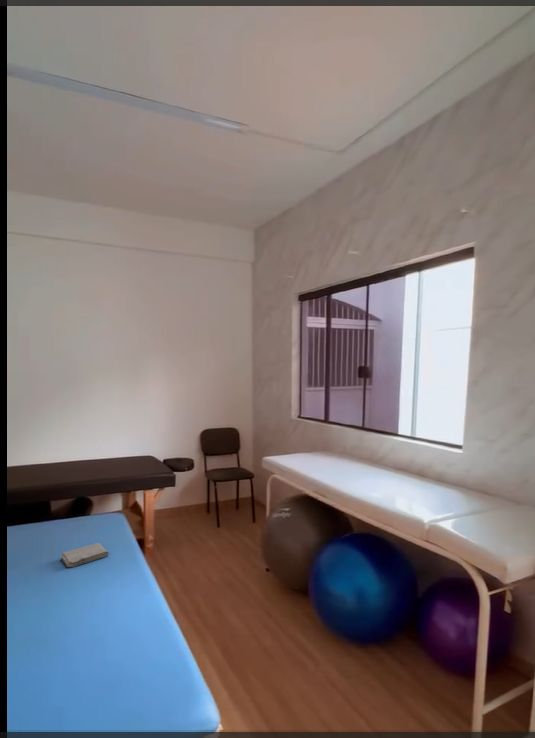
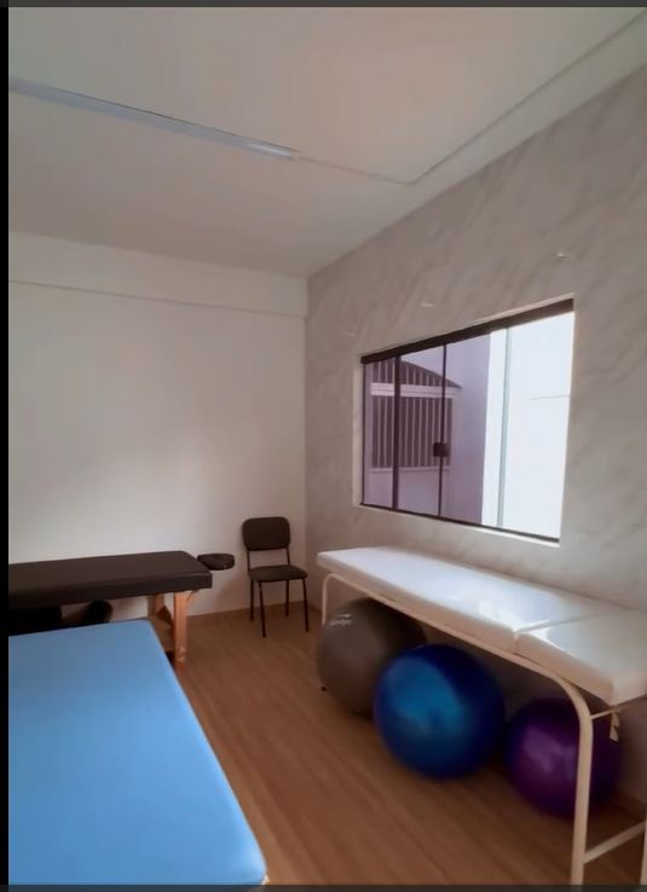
- washcloth (84, 554)
